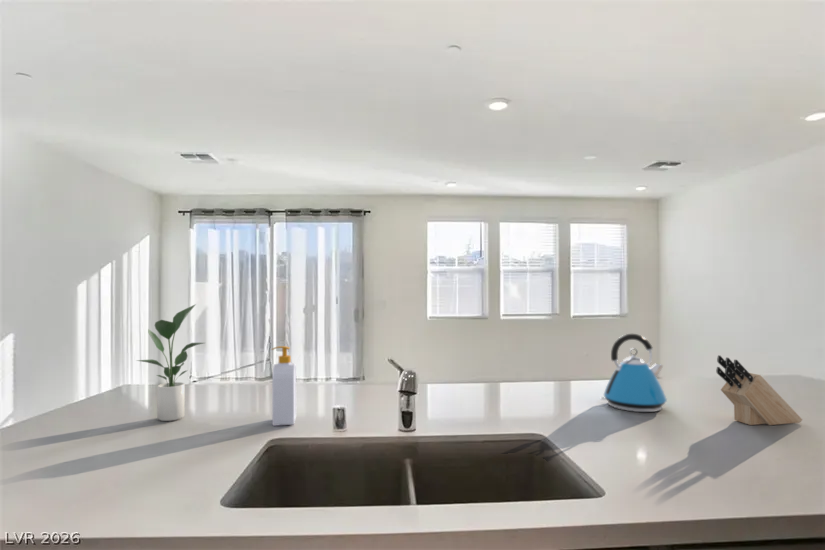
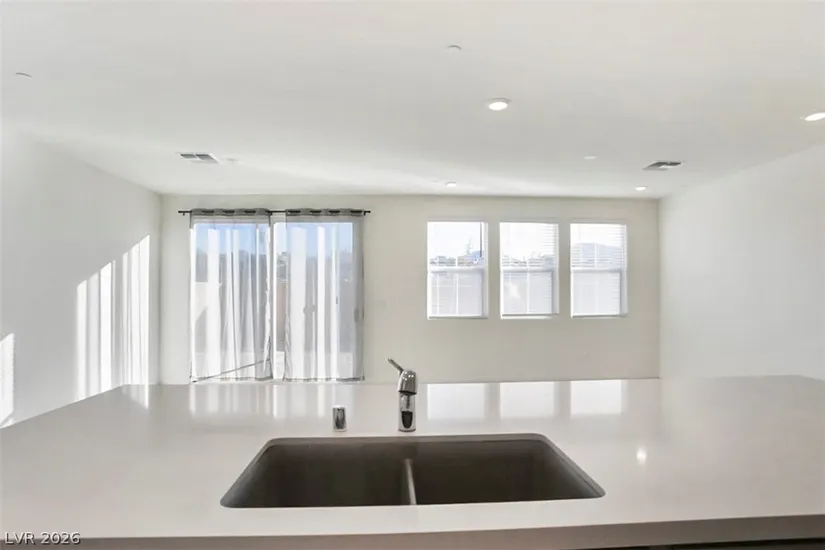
- potted plant (167, 361)
- soap bottle (283, 383)
- knife block (755, 388)
- kettle (631, 369)
